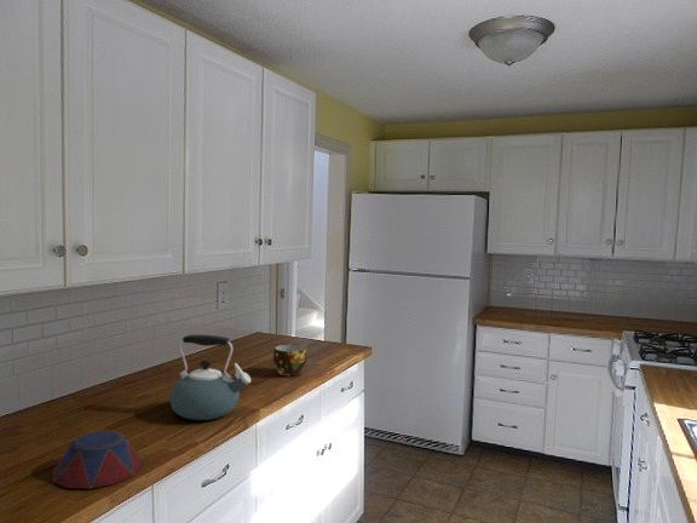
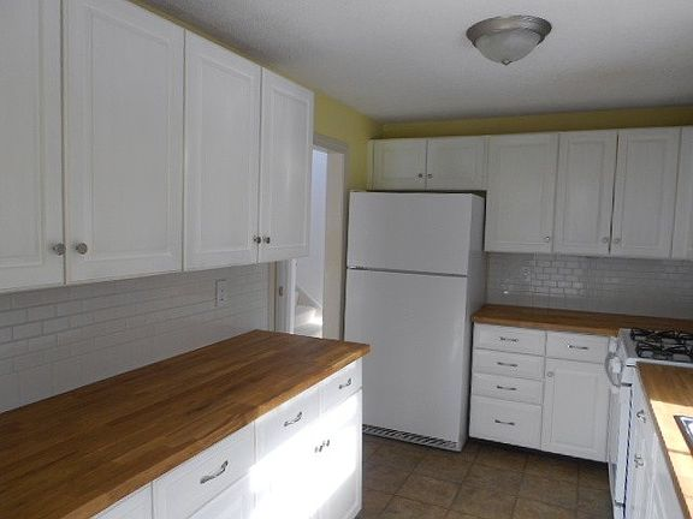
- kettle (212, 374)
- cup (287, 360)
- bowl (98, 453)
